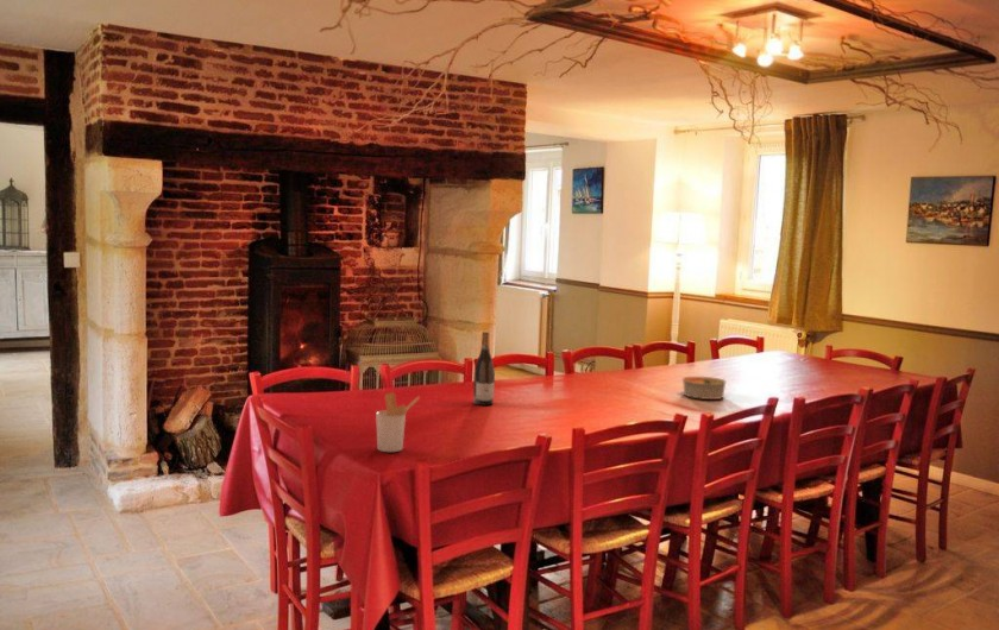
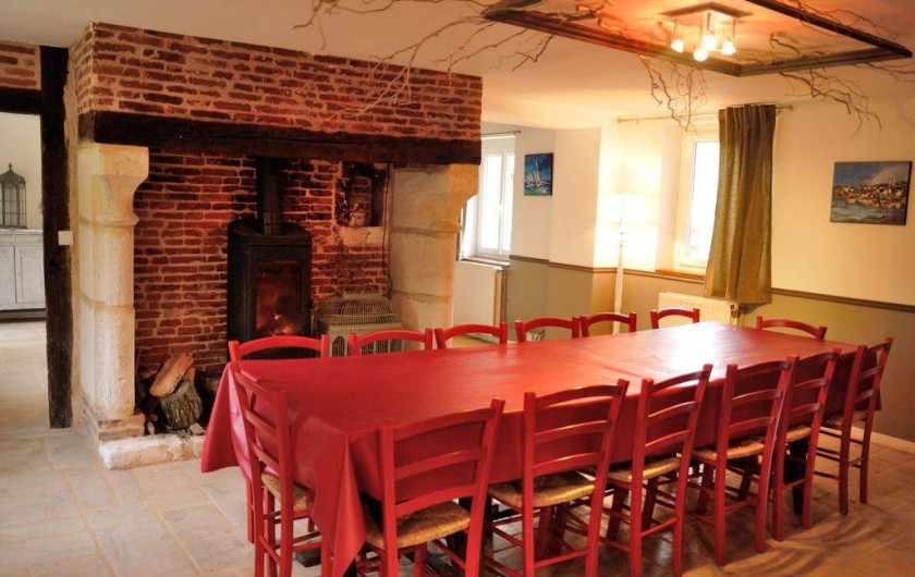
- bowl (703, 386)
- utensil holder (398, 422)
- wine bottle (484, 367)
